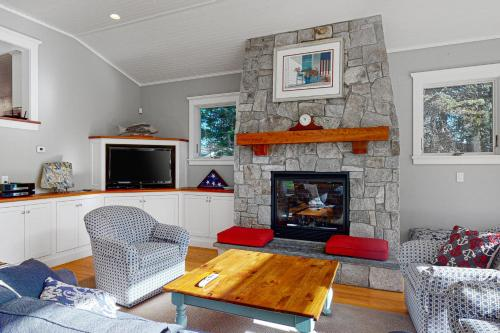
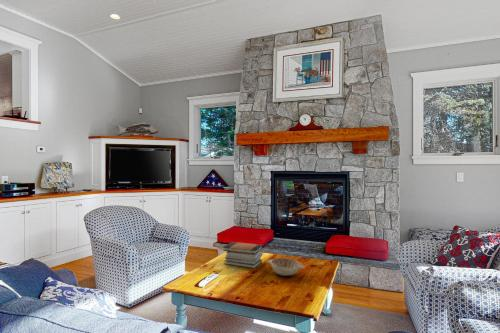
+ book stack (243, 254)
+ decorative bowl (285, 268)
